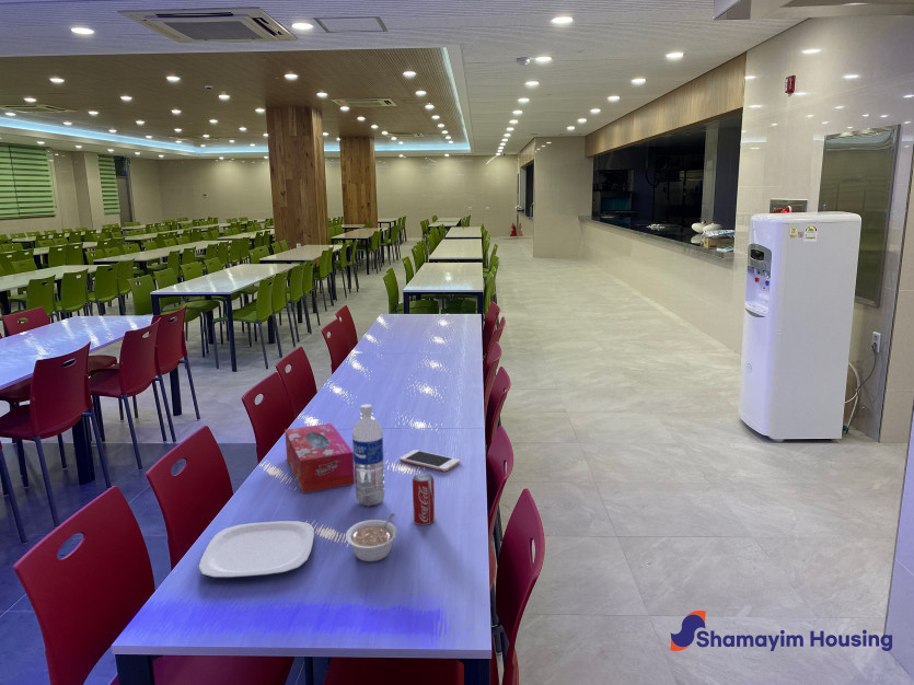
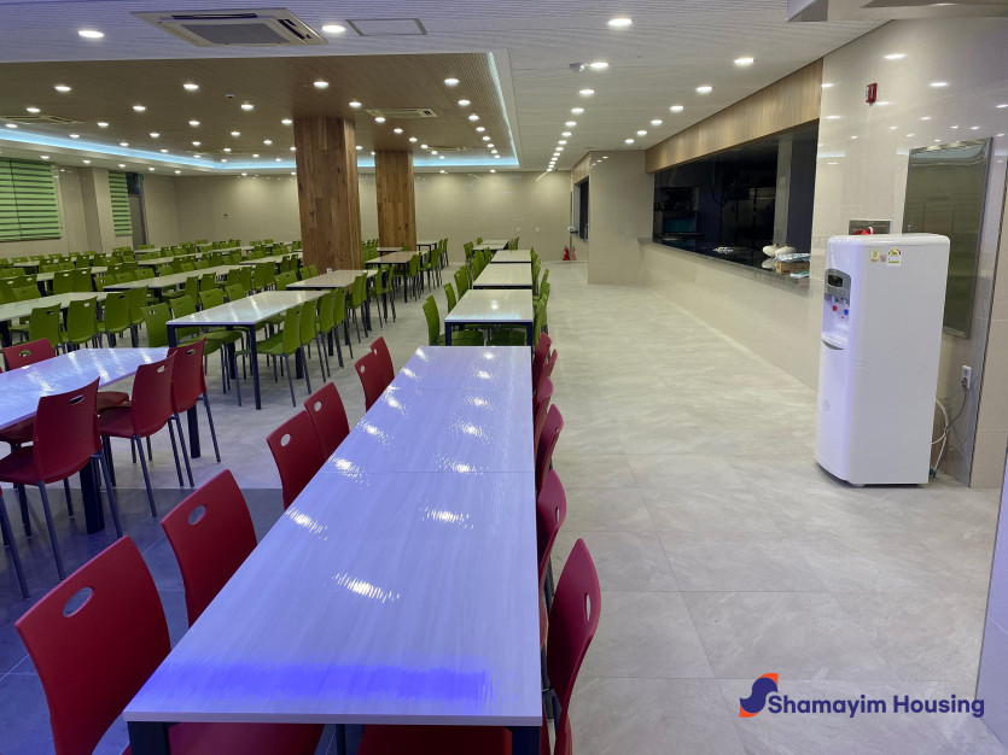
- plate (259, 548)
- cell phone (429, 460)
- beverage can (423, 498)
- legume (371, 538)
- tissue box (317, 455)
- water bottle (368, 454)
